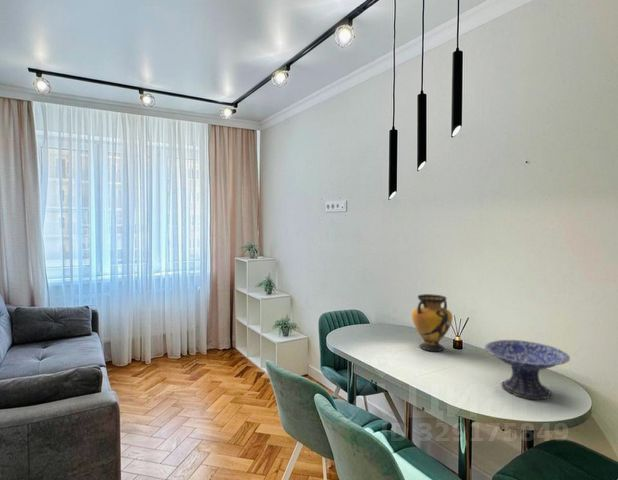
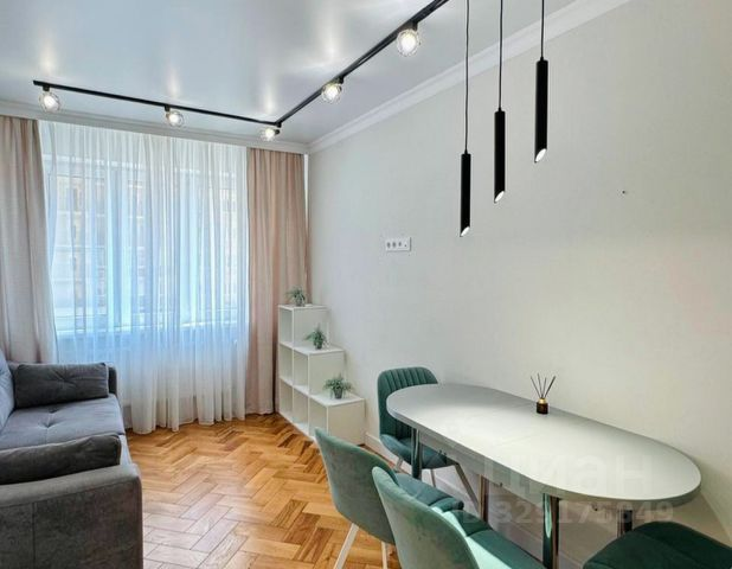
- vase (431, 322)
- decorative bowl (524, 369)
